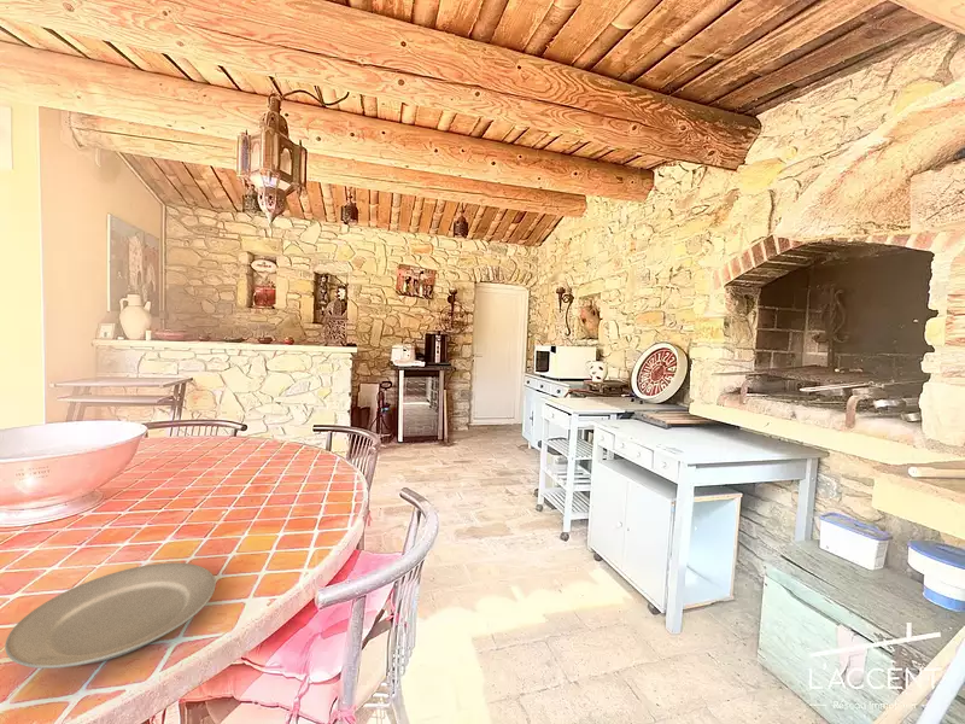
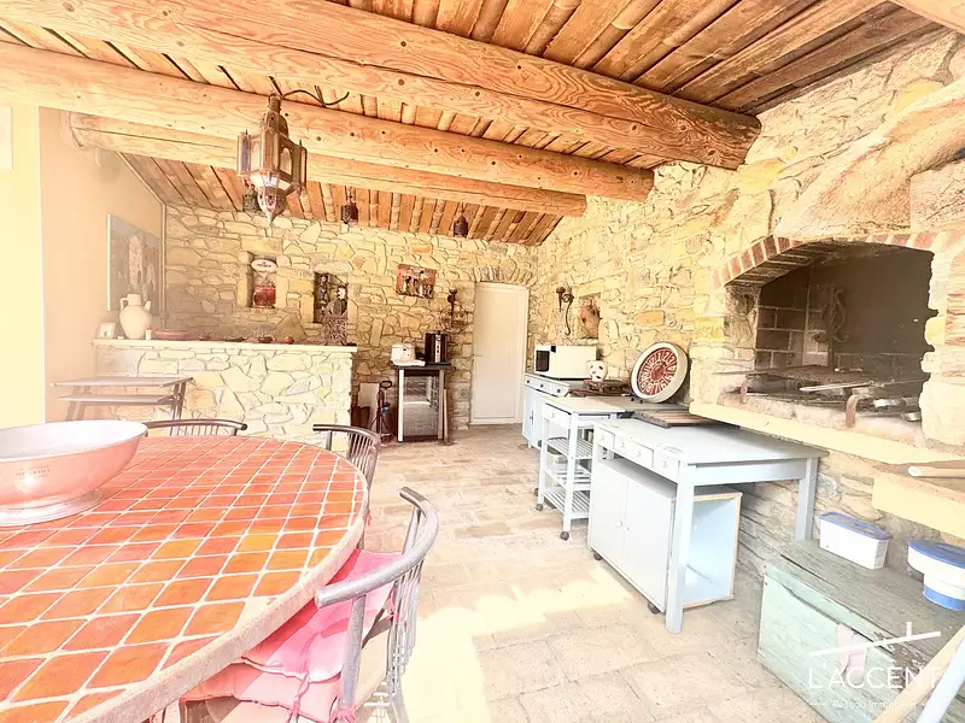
- plate (123, 614)
